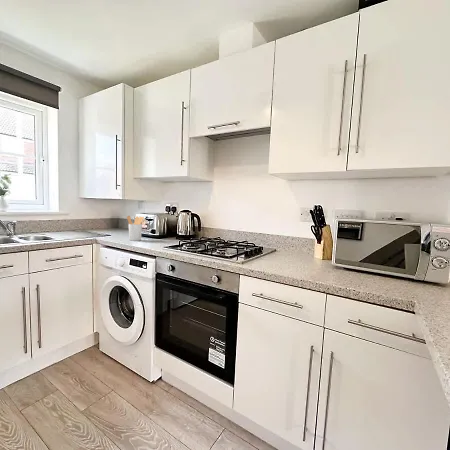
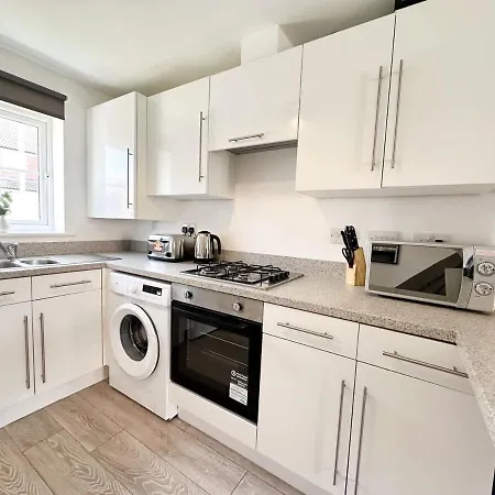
- utensil holder (136, 227)
